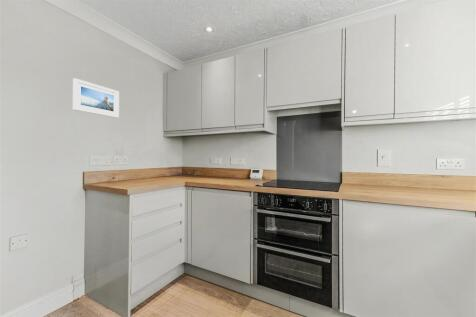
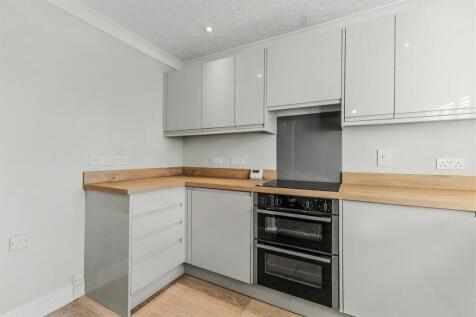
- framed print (97, 99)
